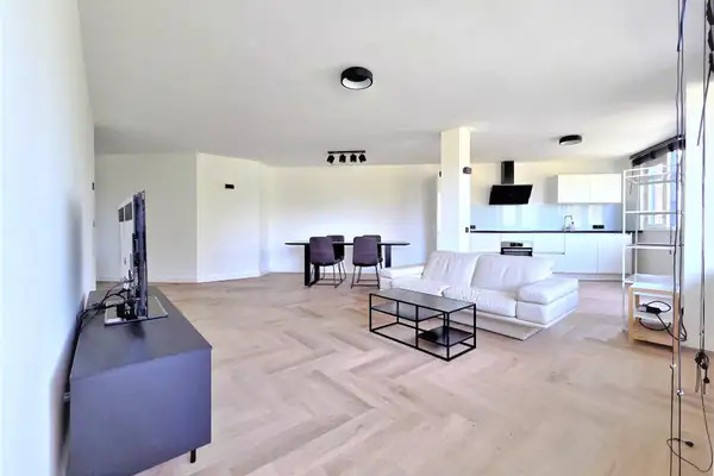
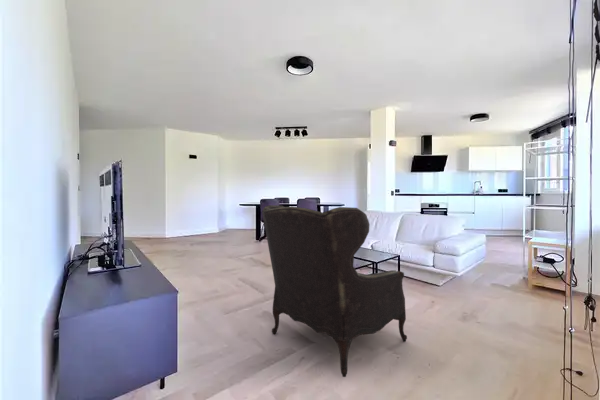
+ armchair (332, 272)
